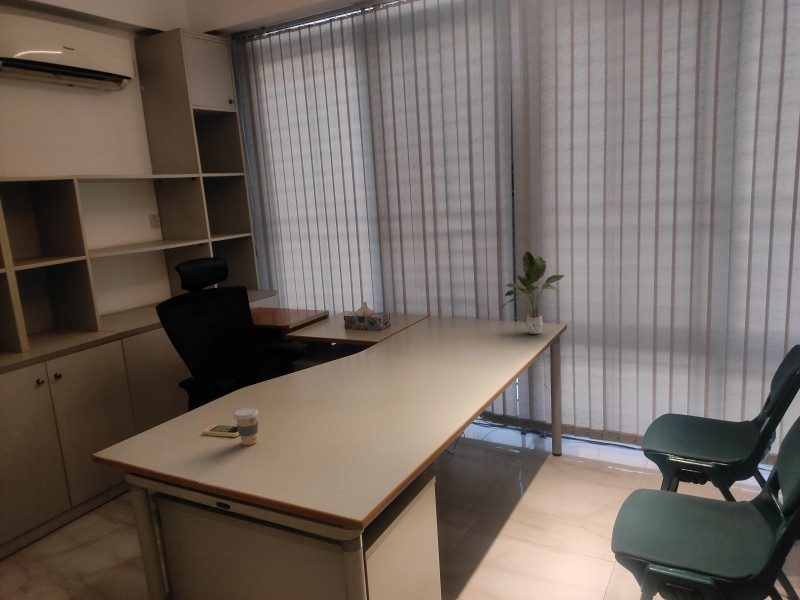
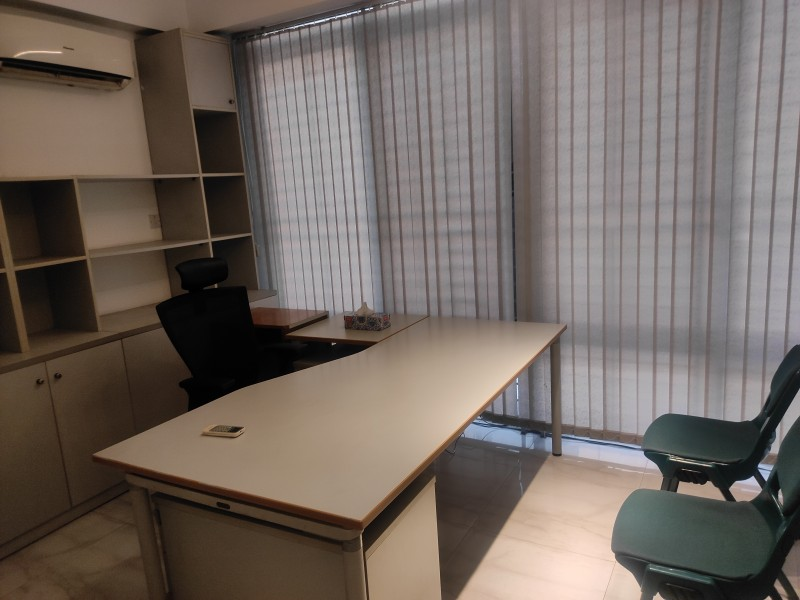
- coffee cup (247, 426)
- potted plant (533, 291)
